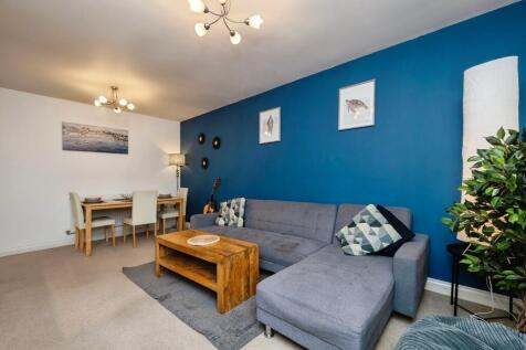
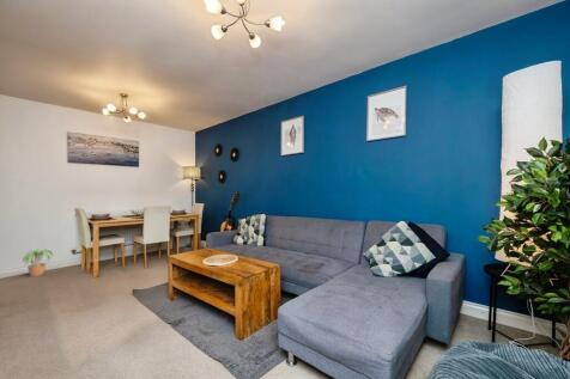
+ potted plant (38, 261)
